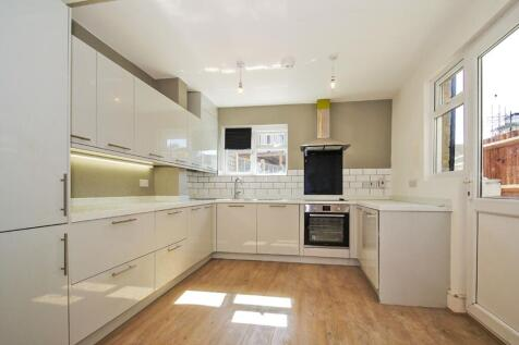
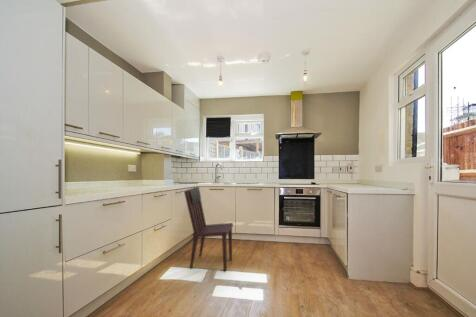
+ dining chair (209, 226)
